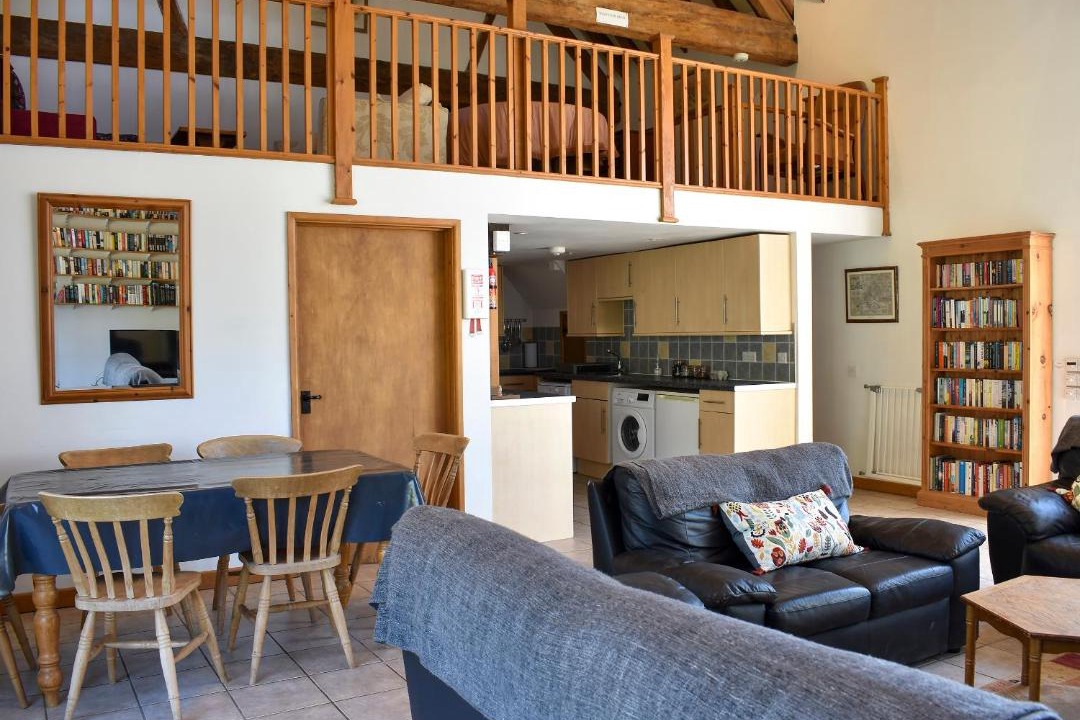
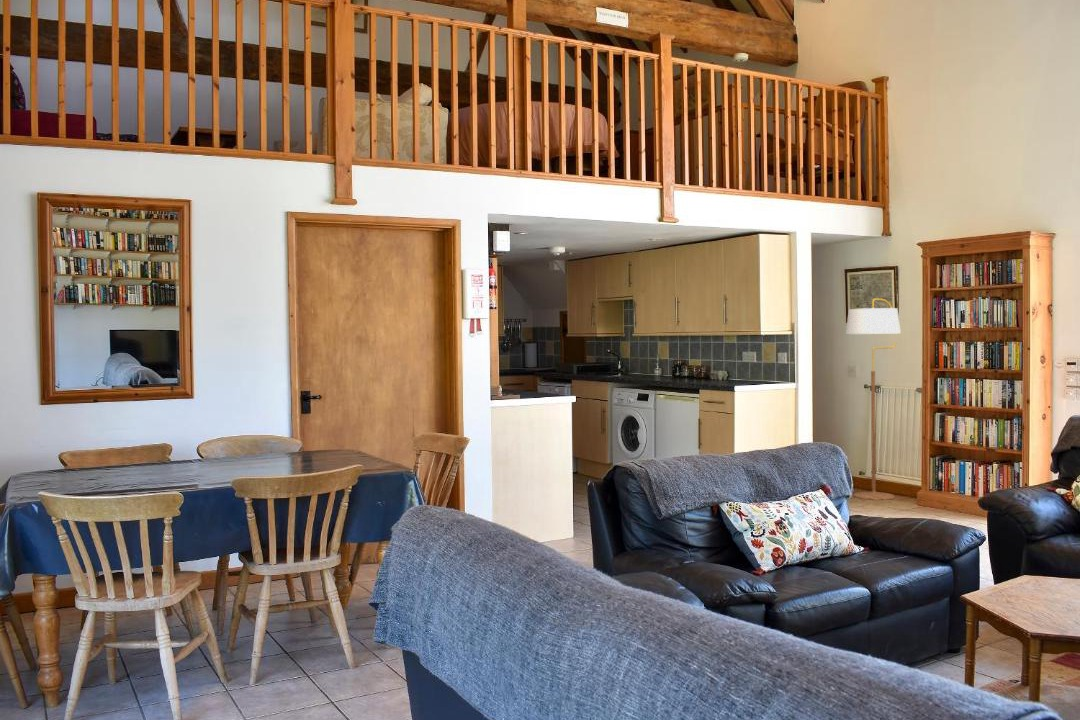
+ floor lamp (874, 397)
